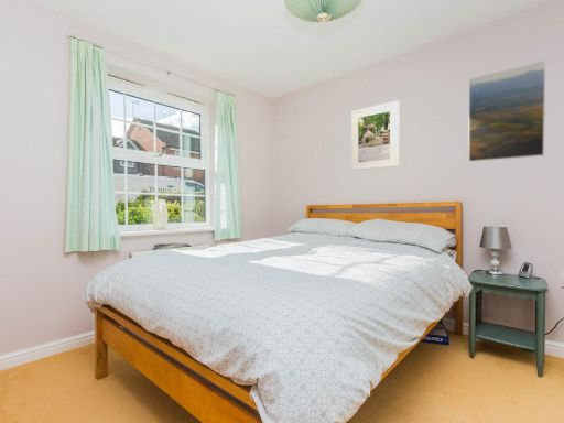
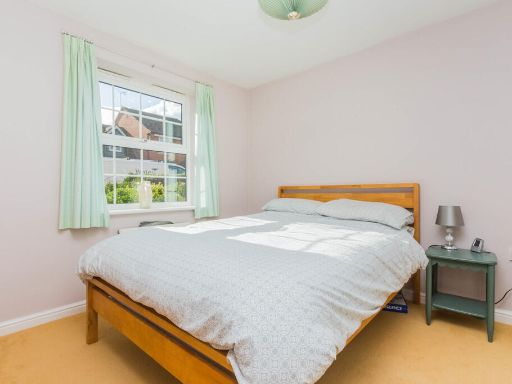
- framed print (503, 115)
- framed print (373, 137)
